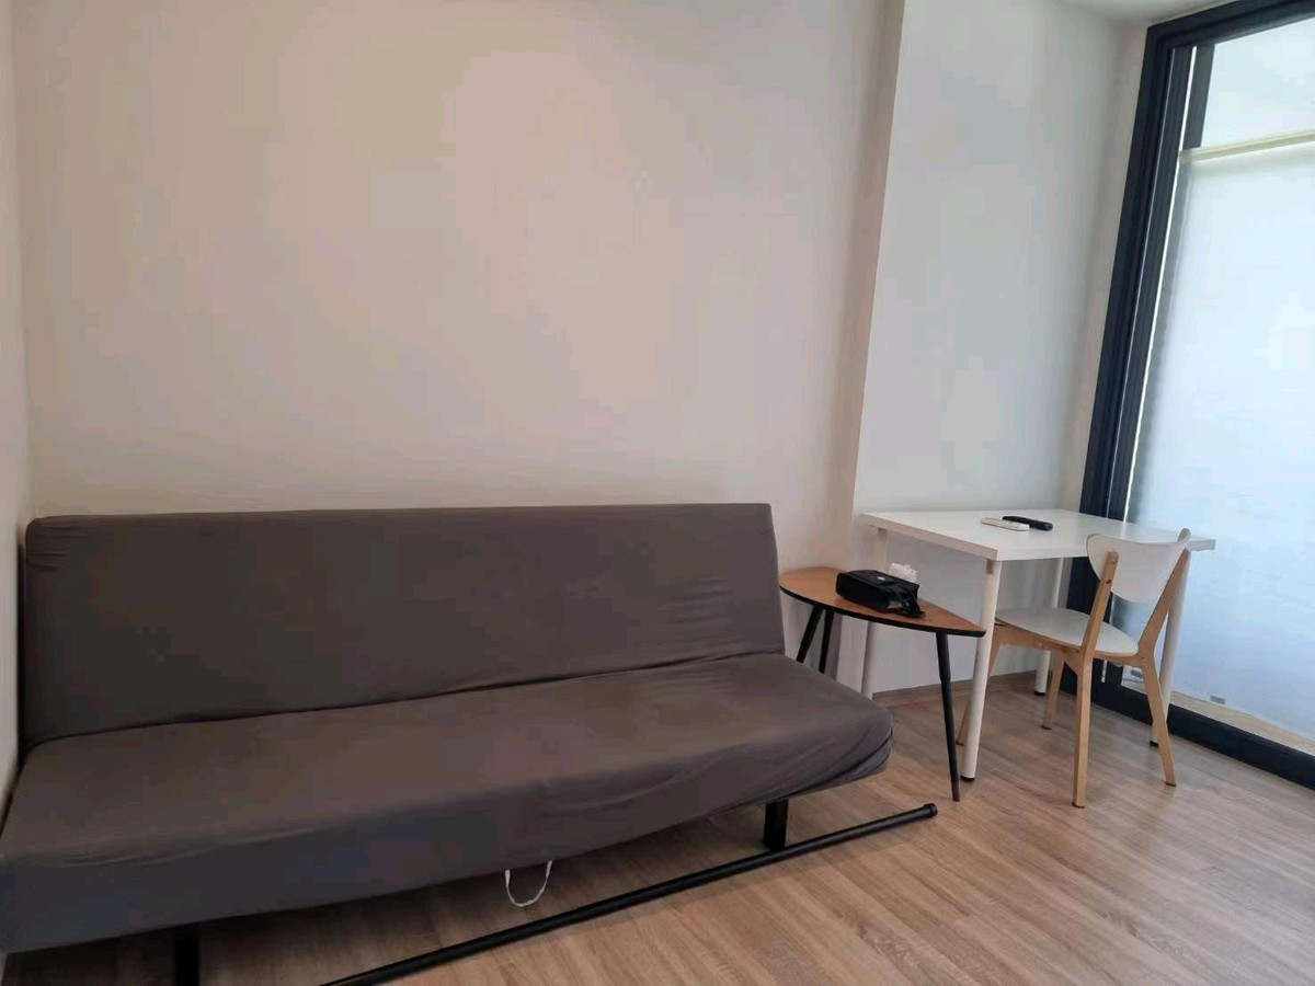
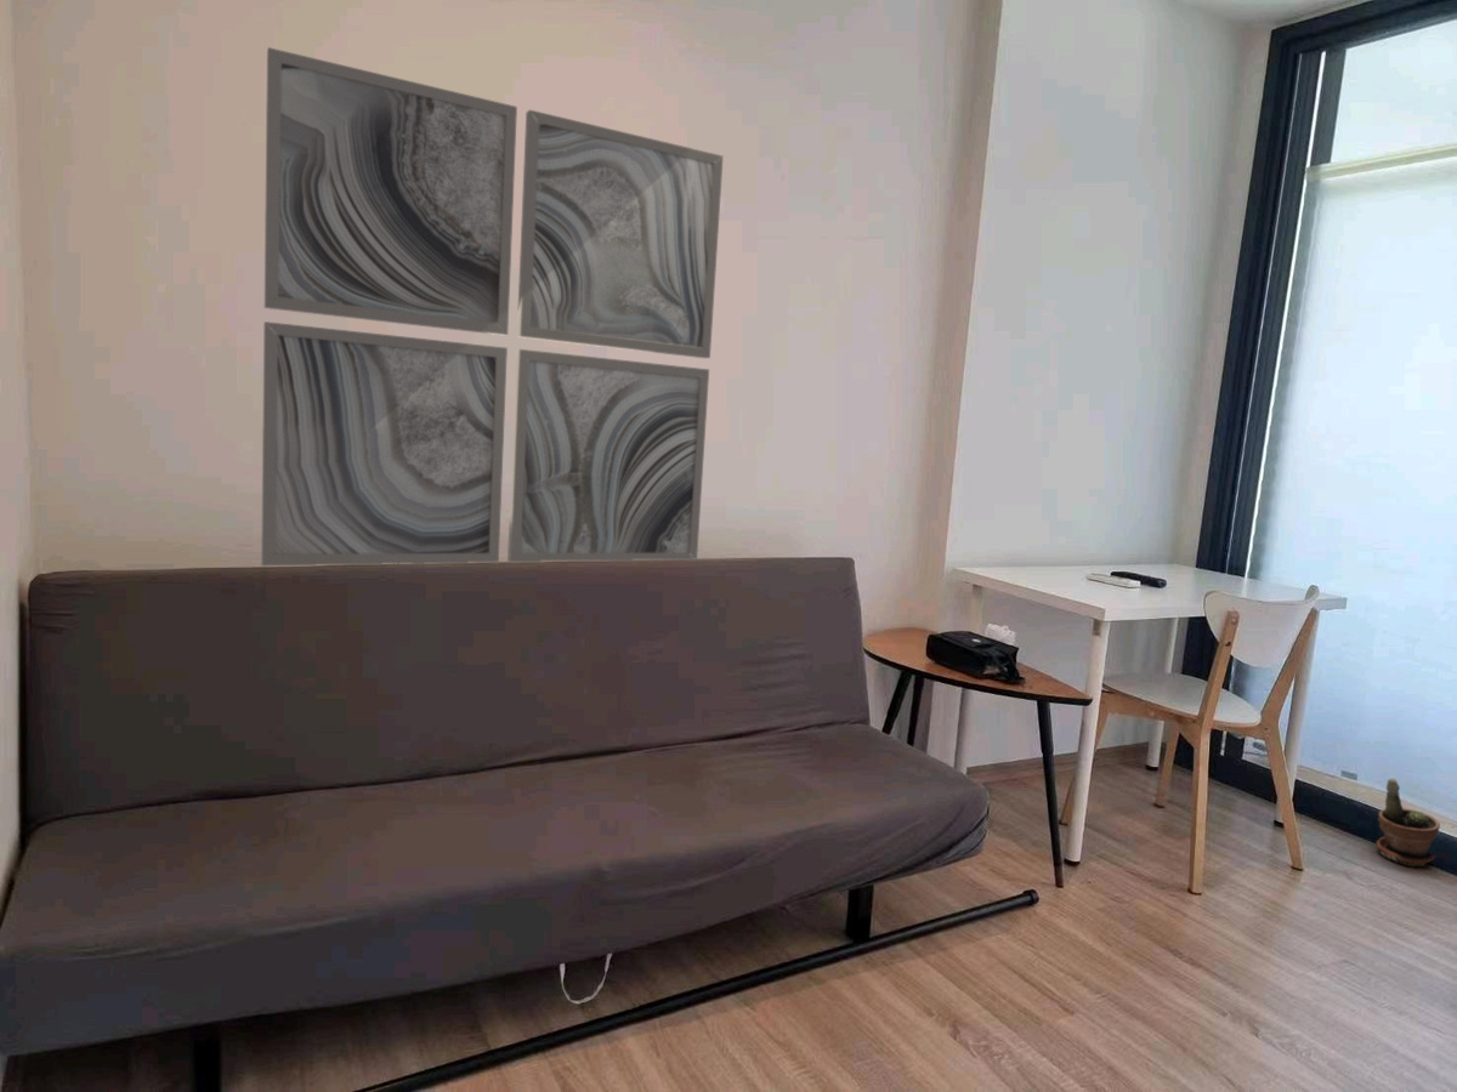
+ wall art (517, 336)
+ potted plant (1408, 820)
